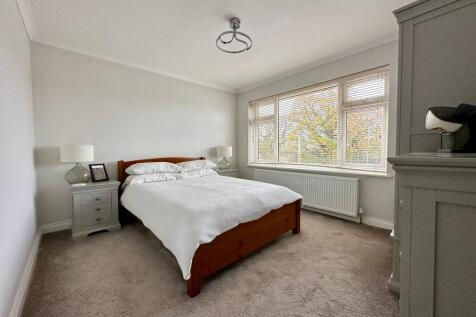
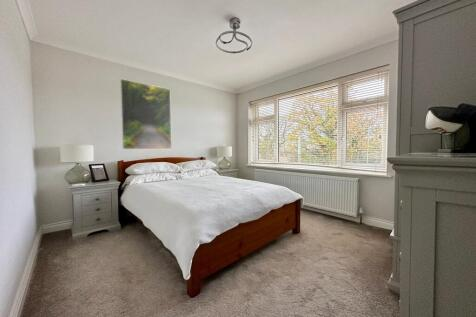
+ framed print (148, 117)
